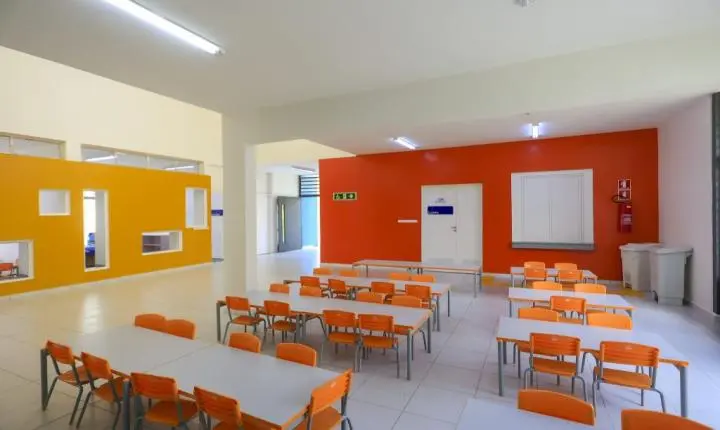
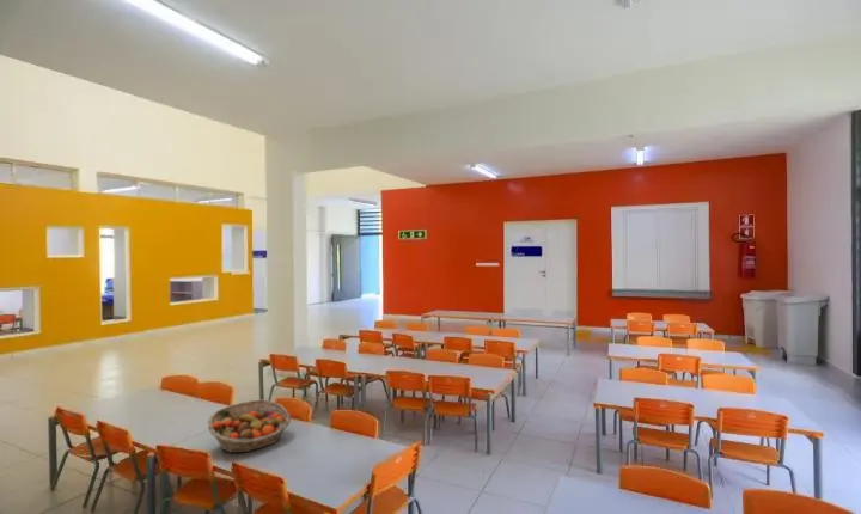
+ fruit basket (250, 424)
